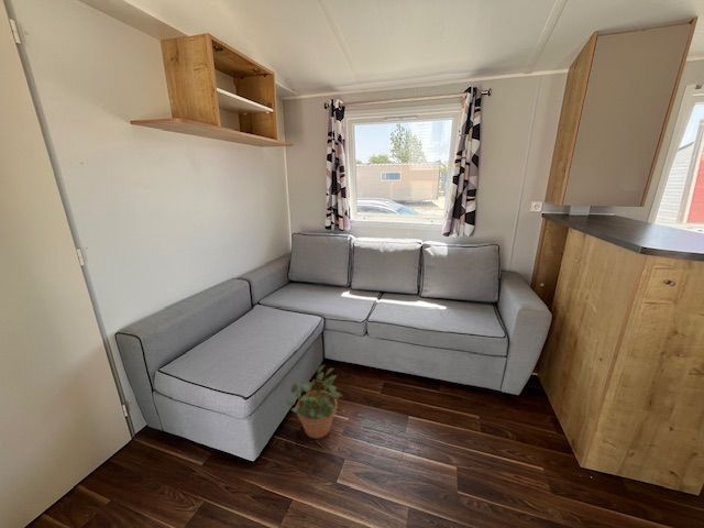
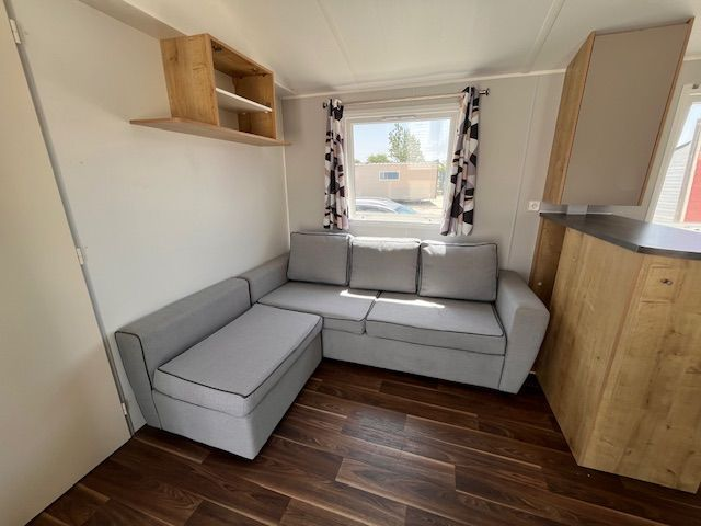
- potted plant (317, 402)
